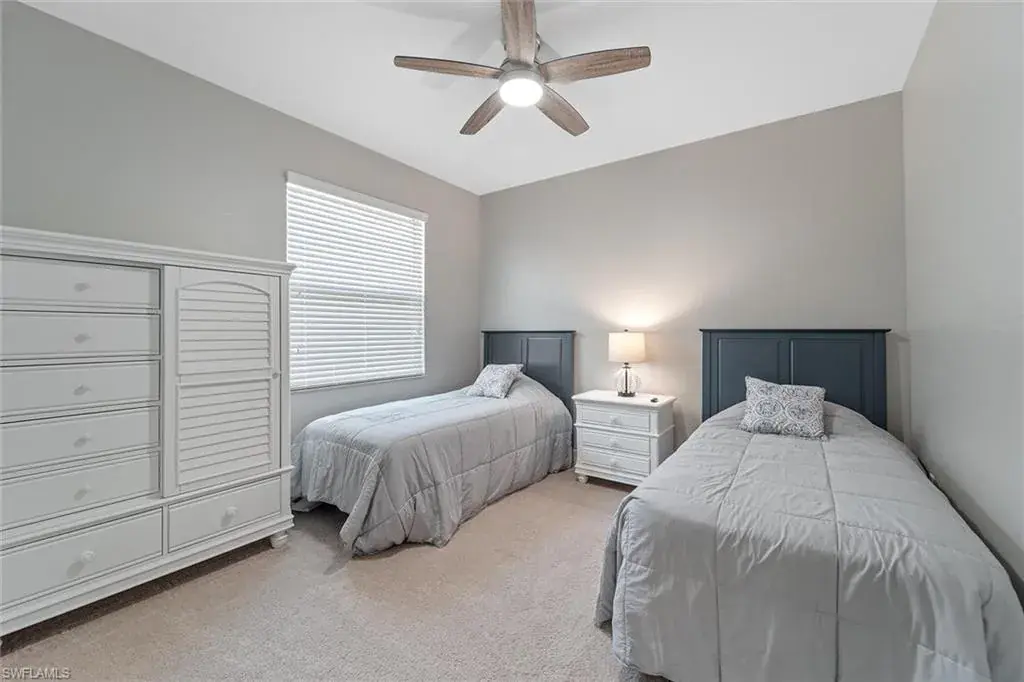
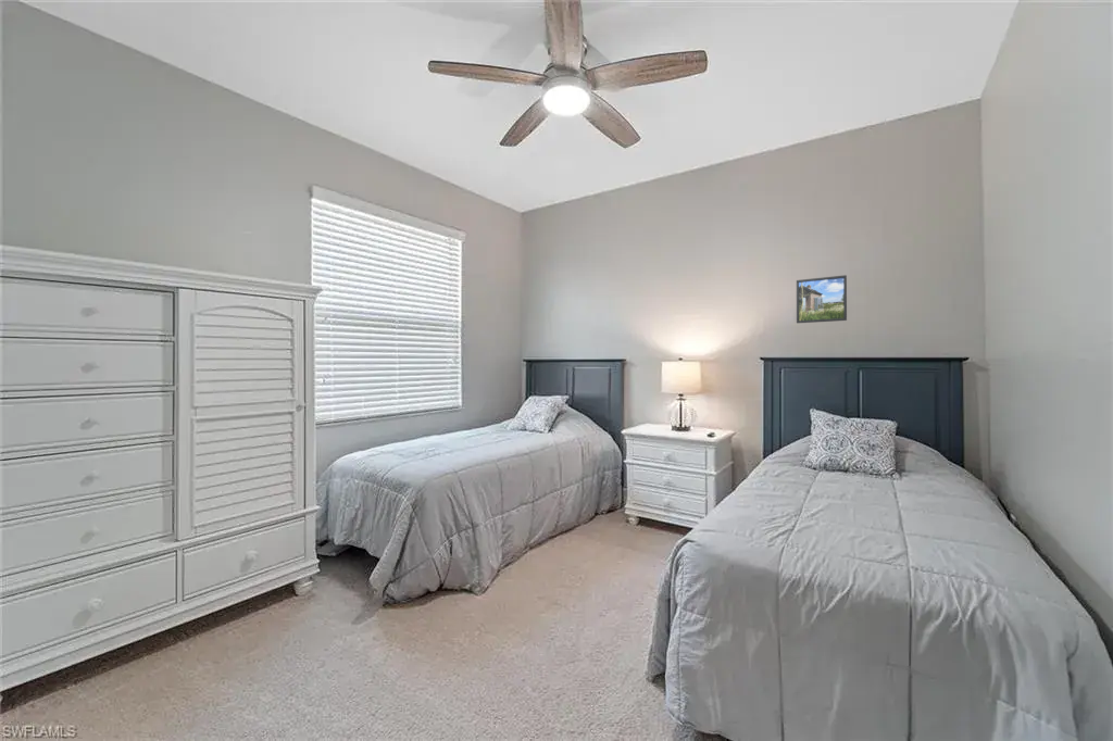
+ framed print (821, 300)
